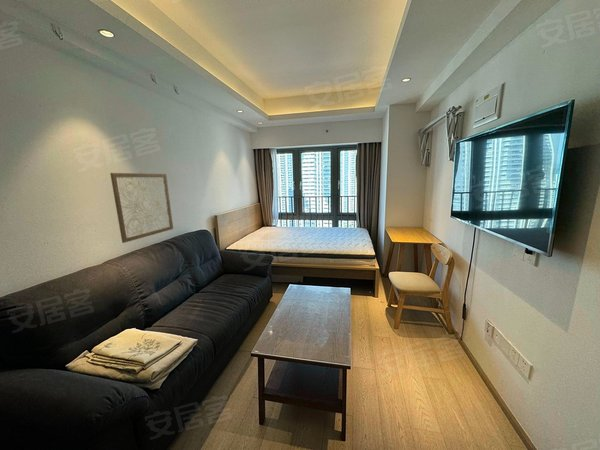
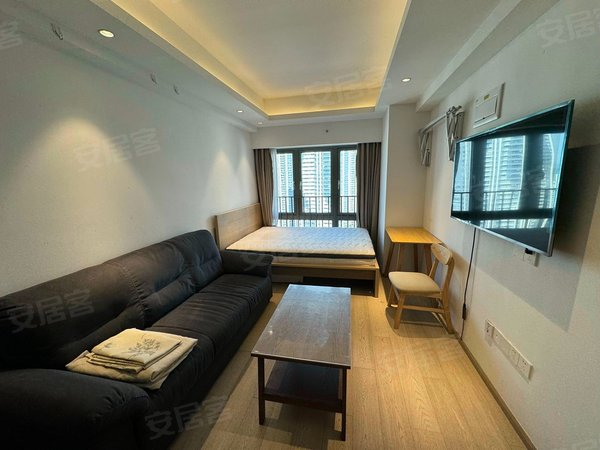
- wall art (144, 205)
